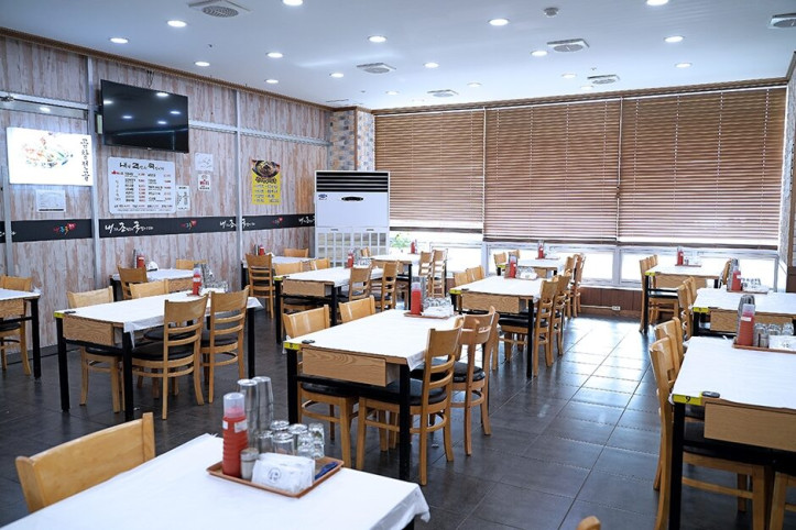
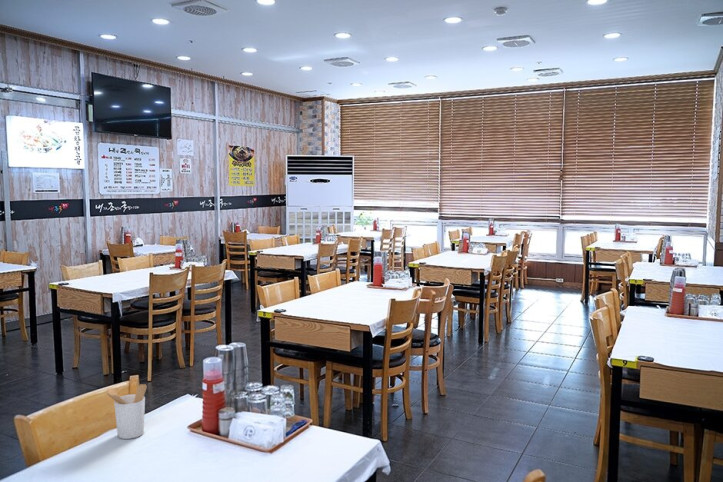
+ utensil holder (124, 410)
